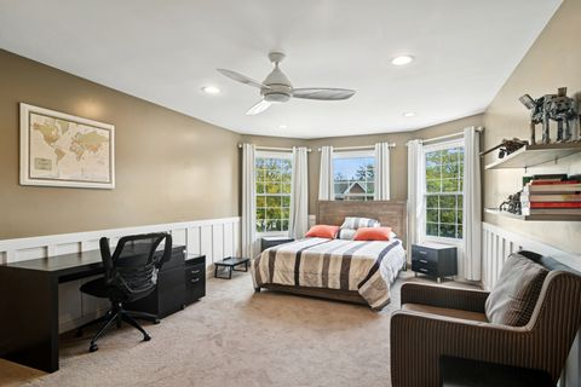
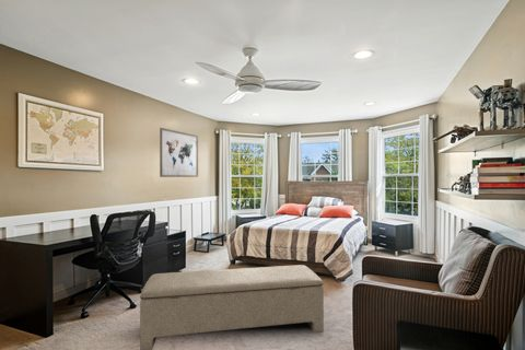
+ bench (234, 301)
+ wall art (180, 154)
